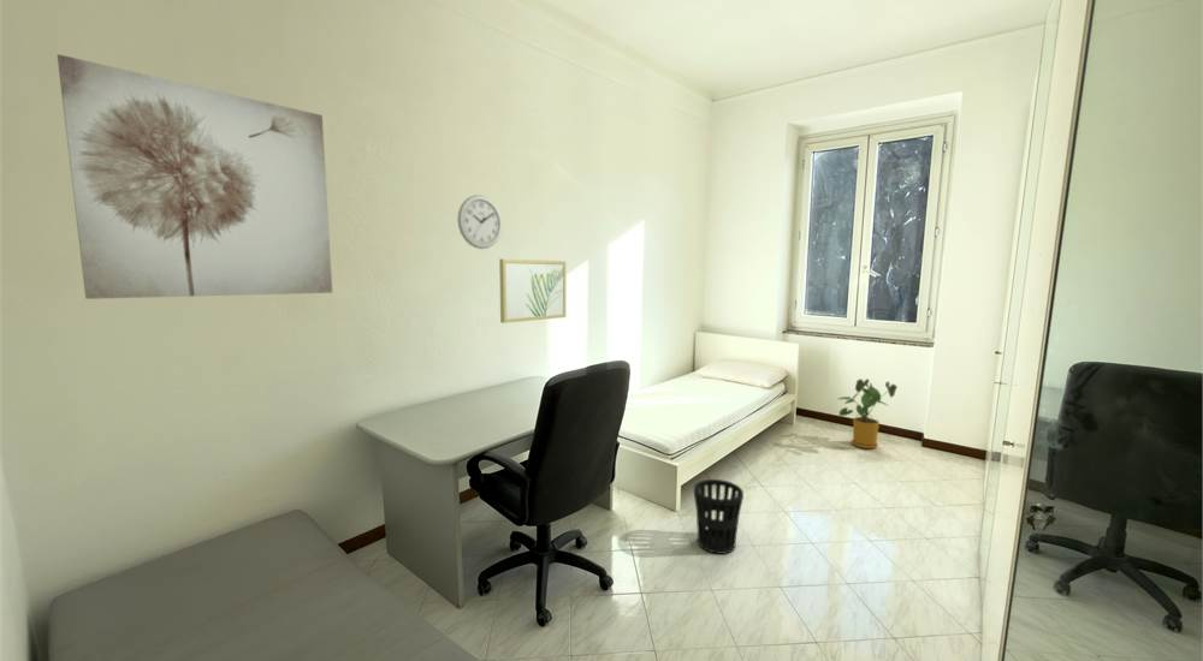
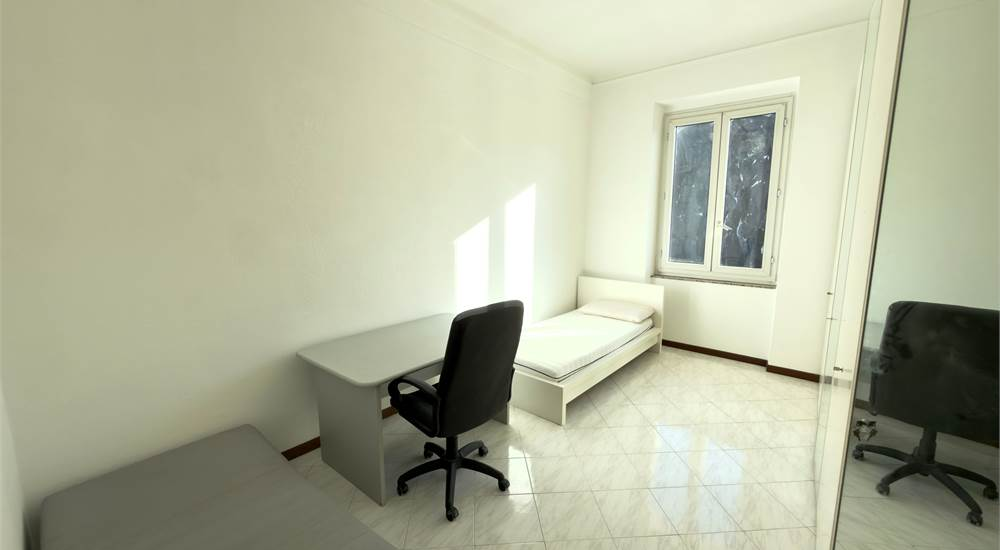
- wall art (219, 195)
- wastebasket (717, 516)
- house plant (864, 412)
- wall art (534, 290)
- wall clock (481, 221)
